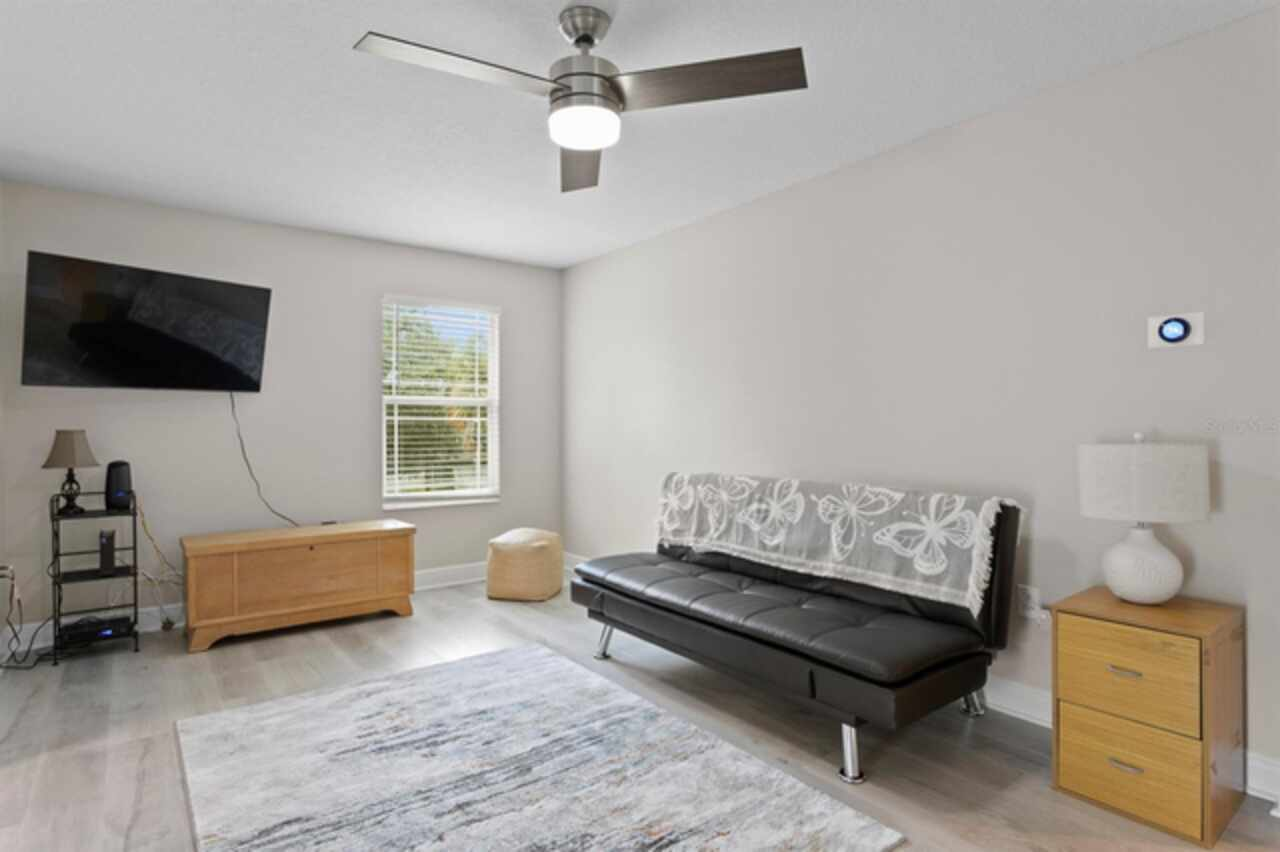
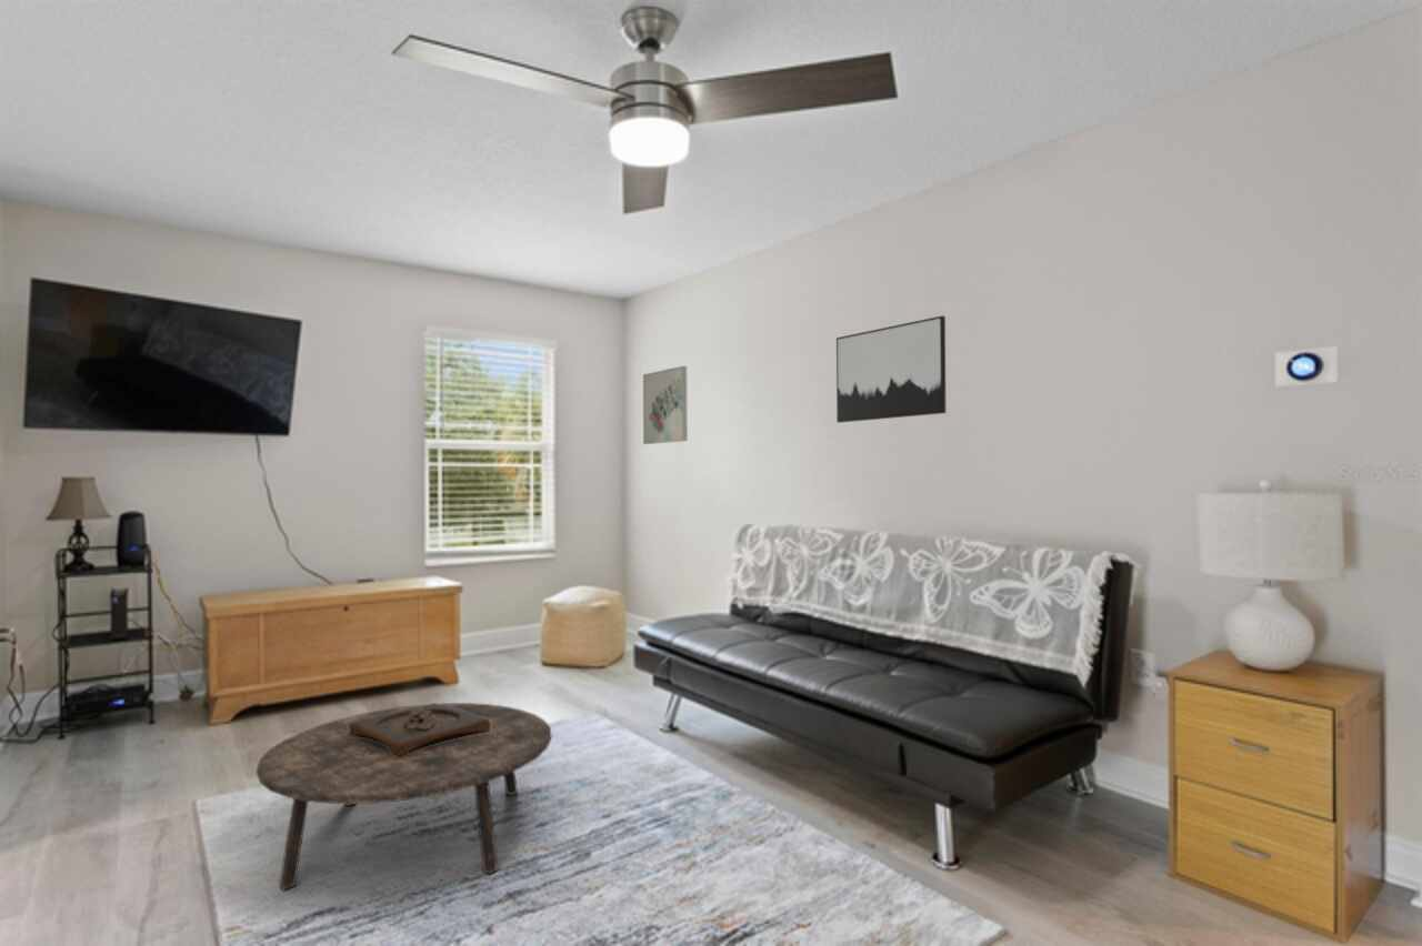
+ wall art (664, 406)
+ wall art (887, 372)
+ coffee table (413, 787)
+ wooden tray (419, 718)
